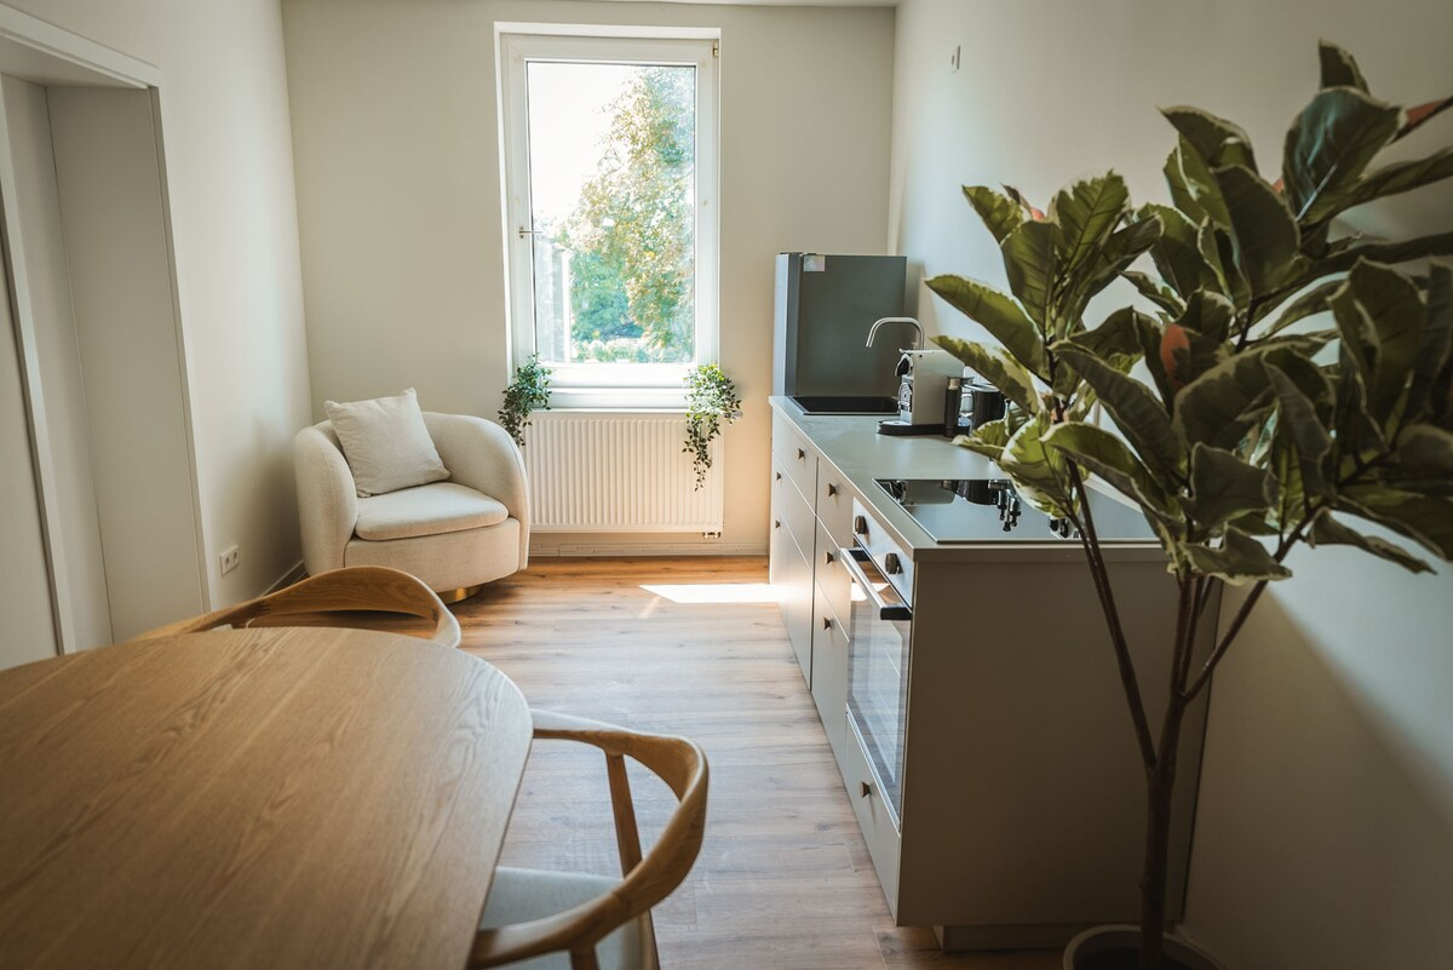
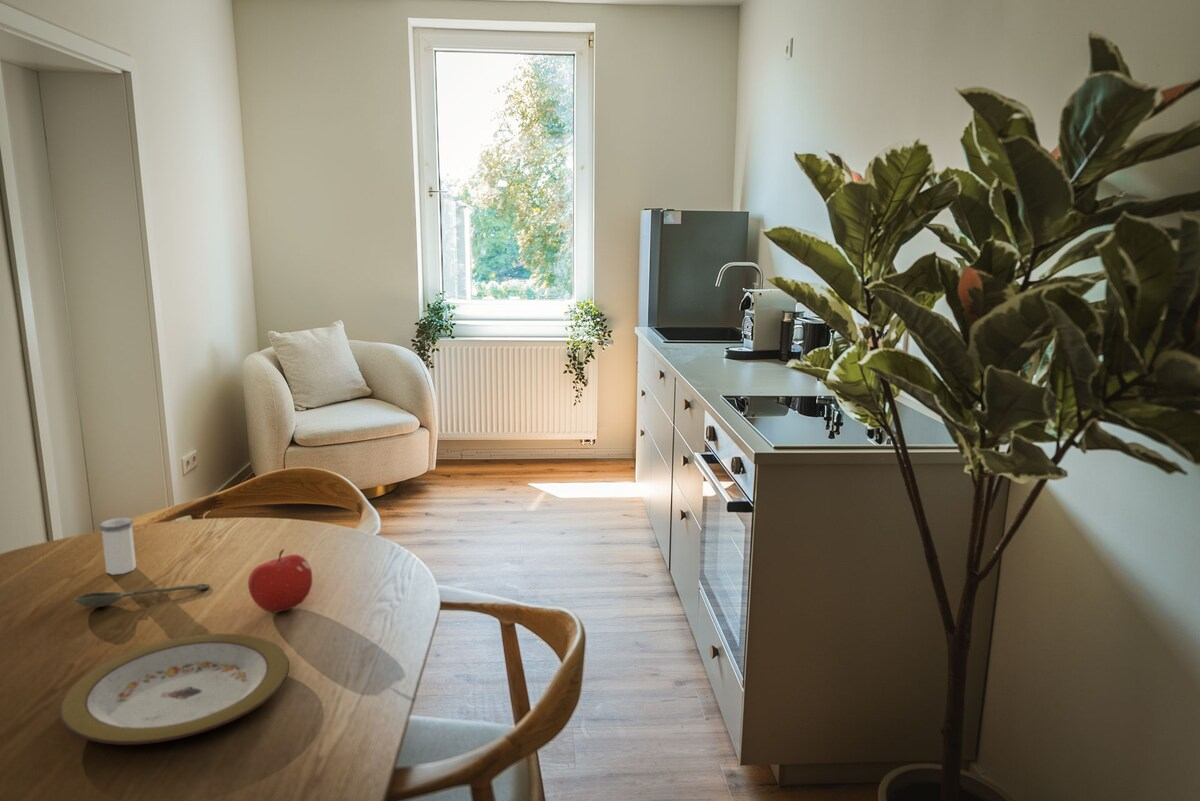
+ spoon (144, 591)
+ fruit (280, 579)
+ plate (181, 689)
+ salt shaker (118, 546)
